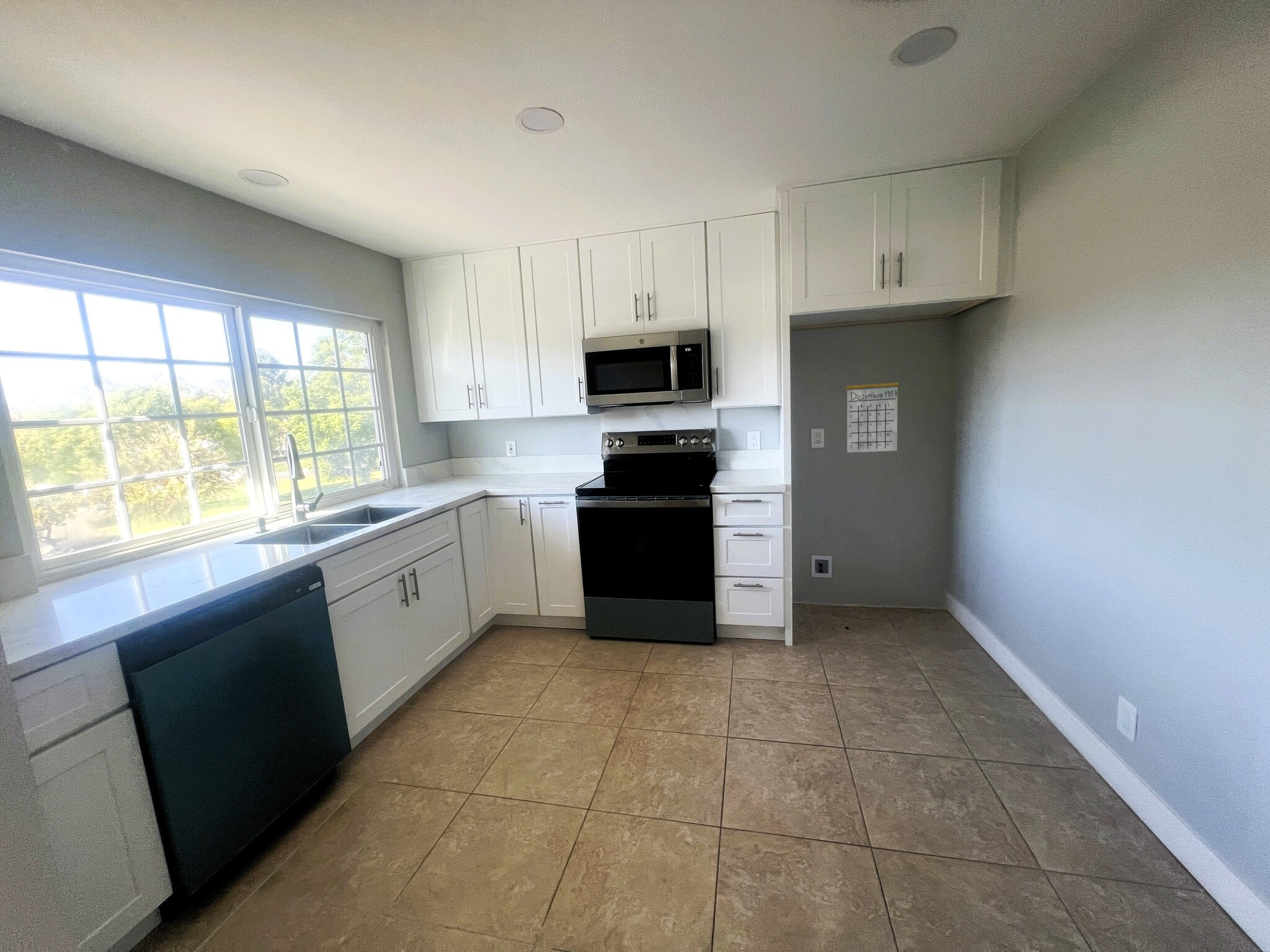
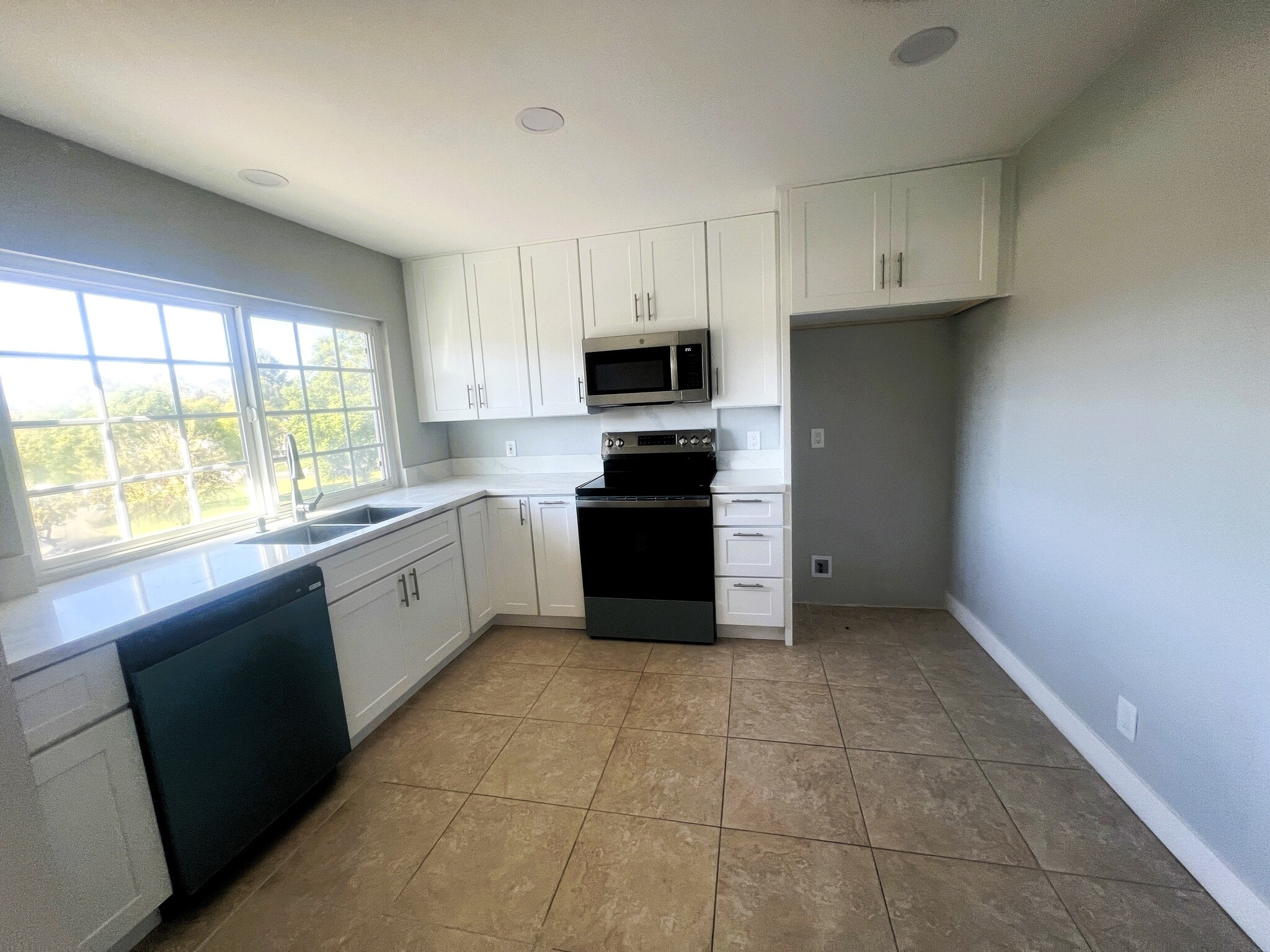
- calendar (872, 410)
